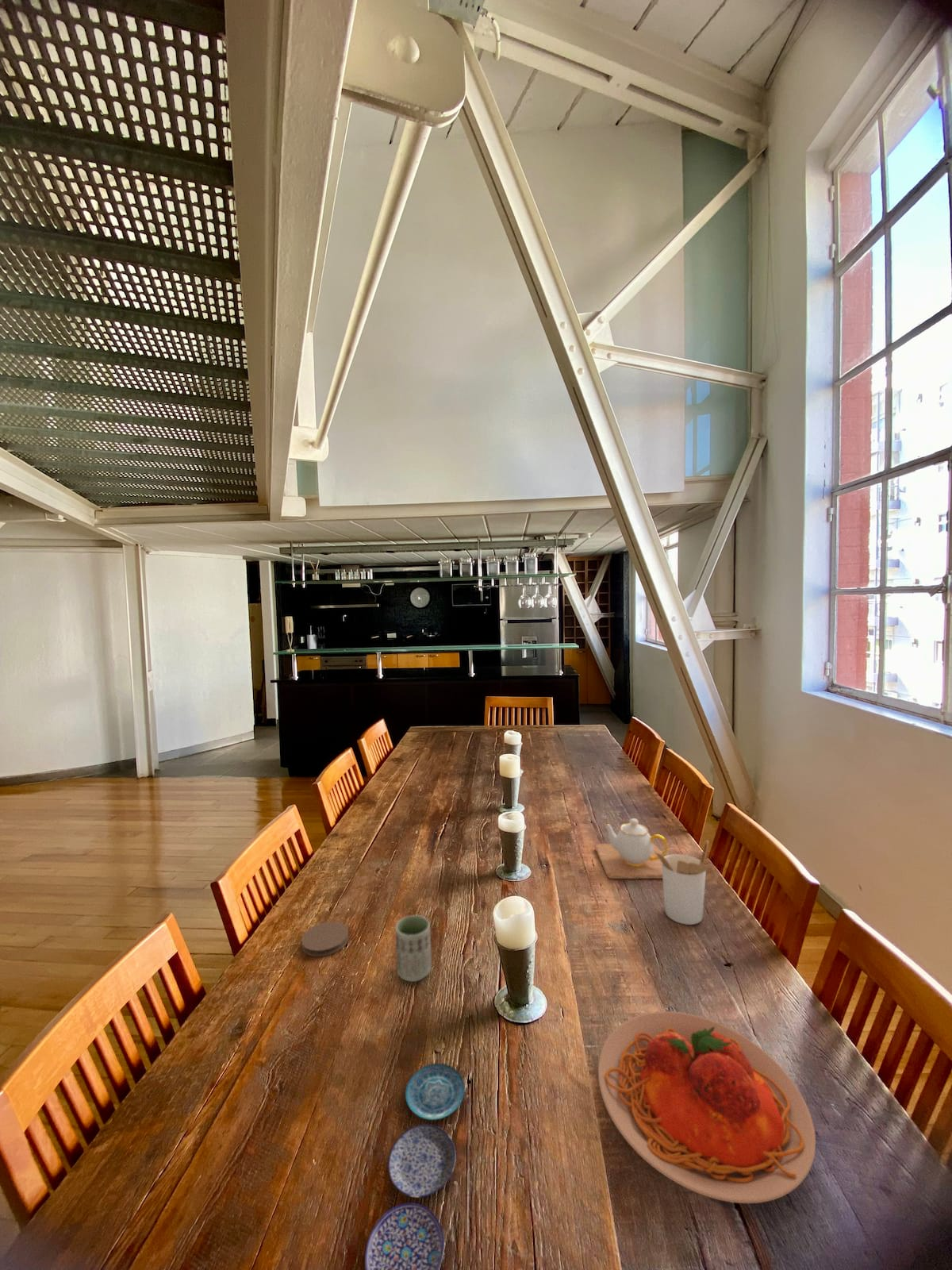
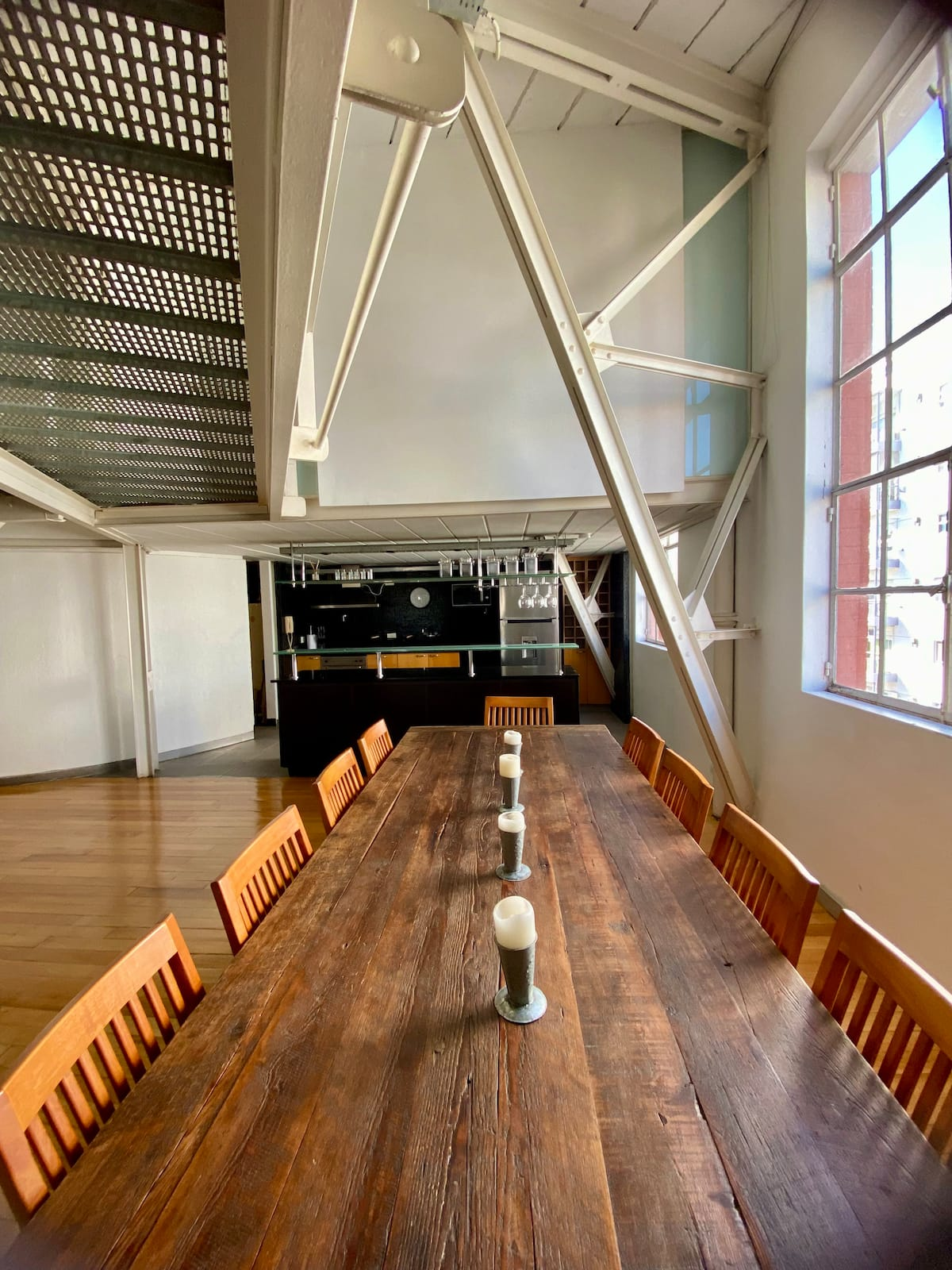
- teapot (632, 839)
- coaster (325, 938)
- plate (698, 1078)
- cup (413, 949)
- utensil holder (687, 883)
- plate (422, 1160)
